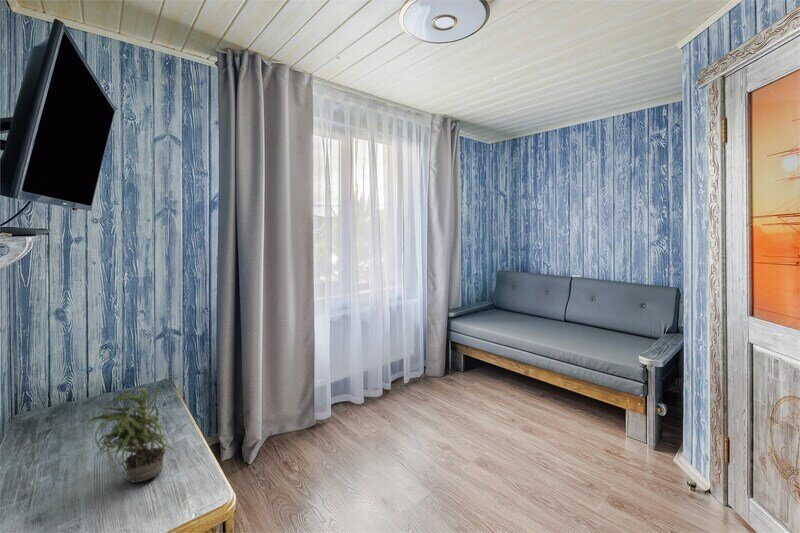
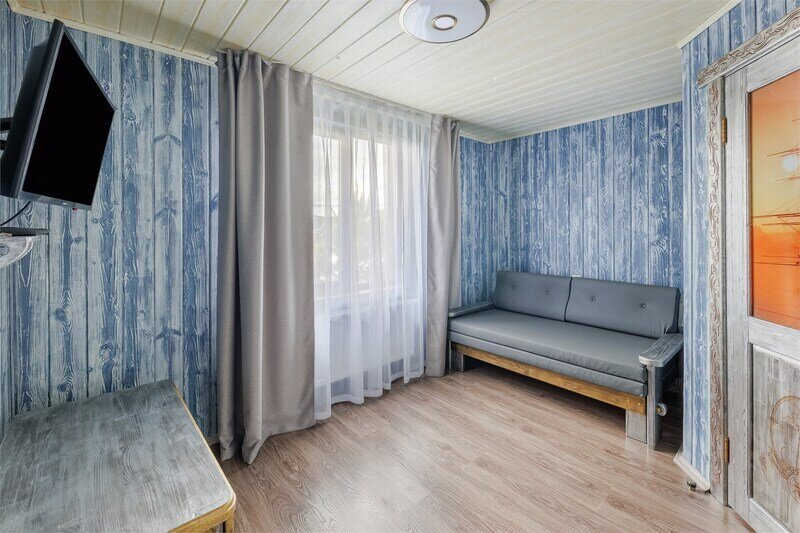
- potted plant (135, 430)
